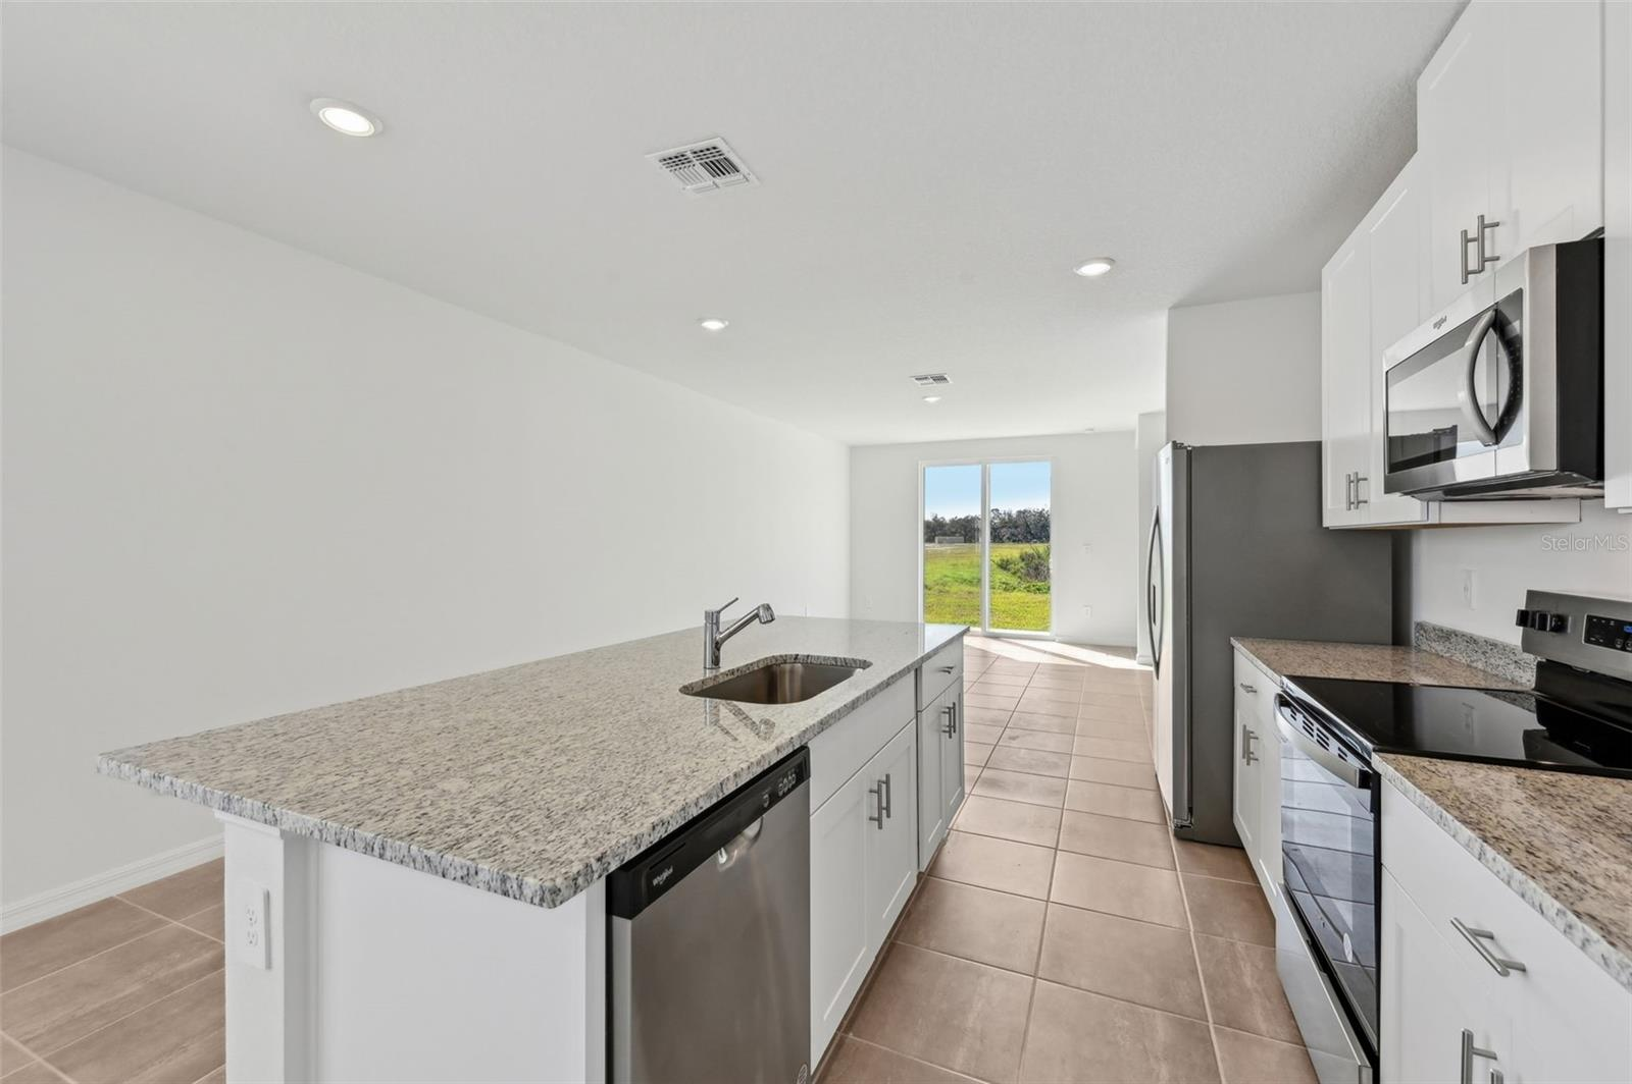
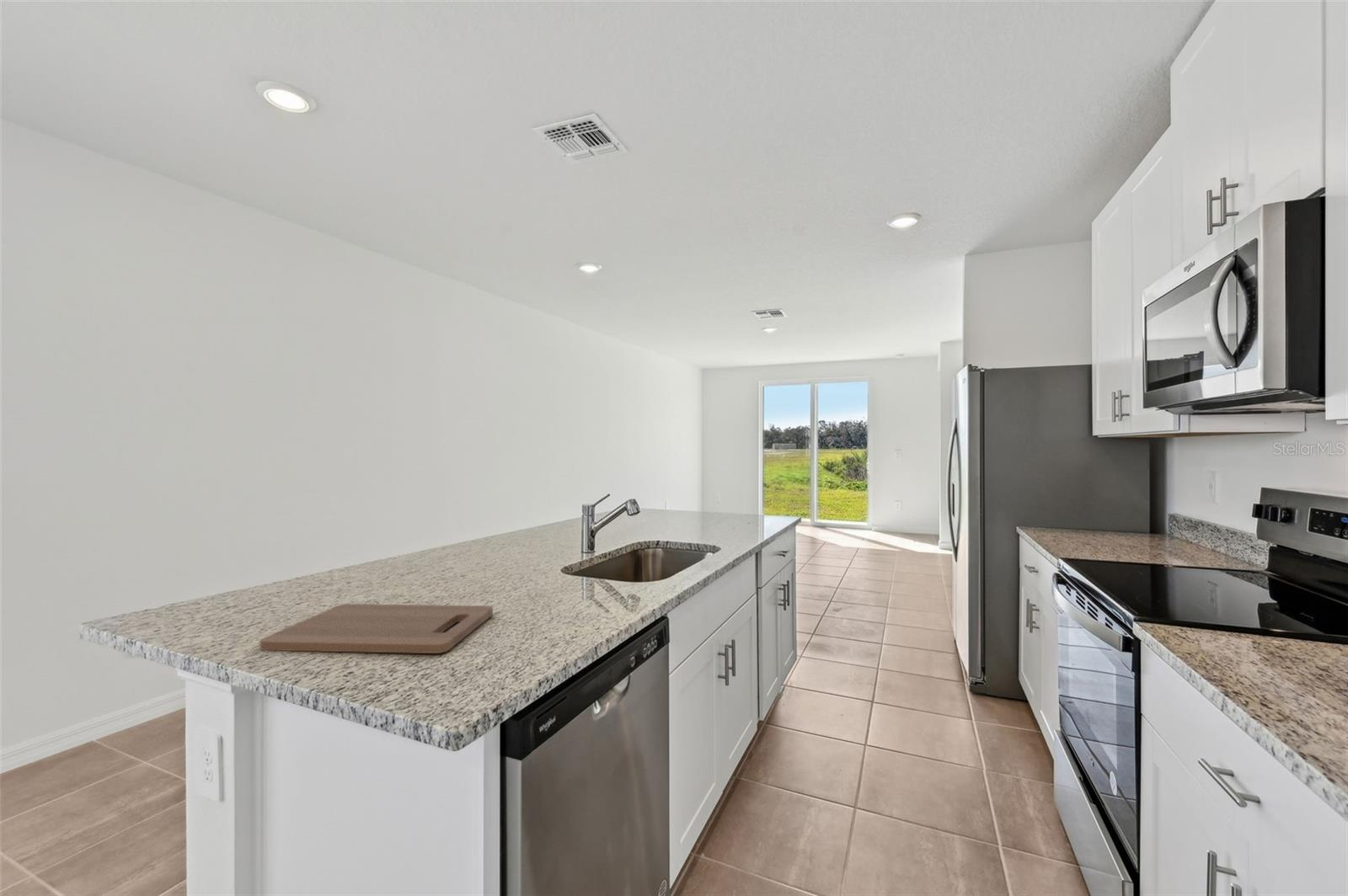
+ cutting board (387, 626)
